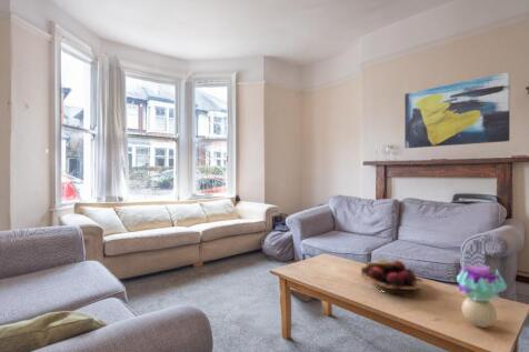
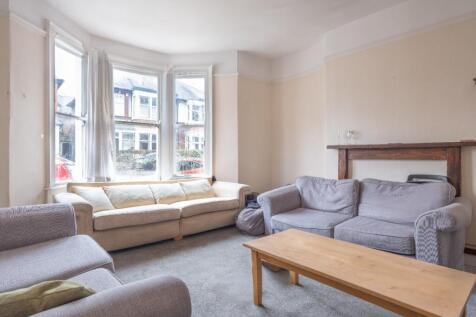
- wall art (451, 114)
- flower (480, 296)
- fruit basket (389, 274)
